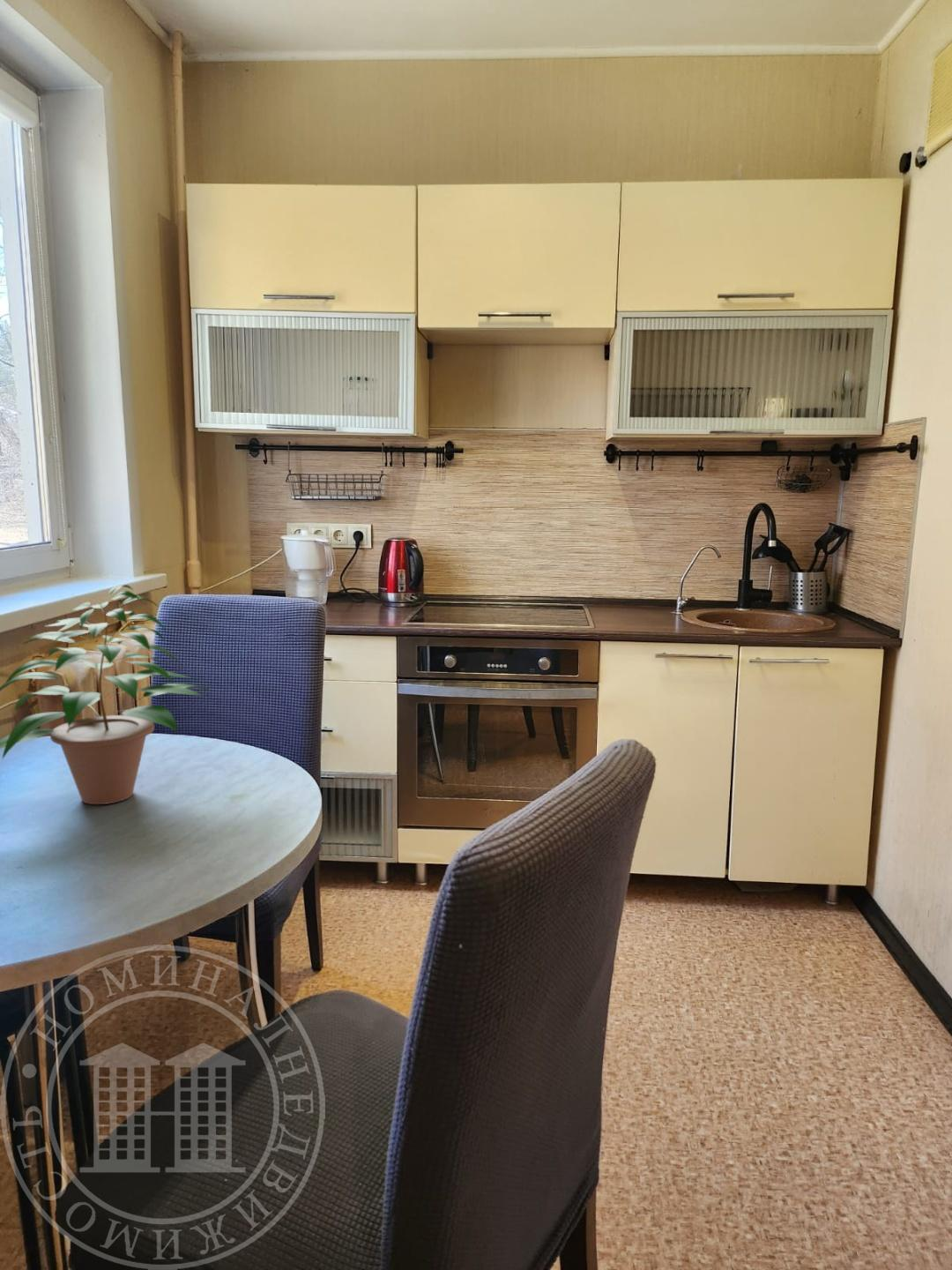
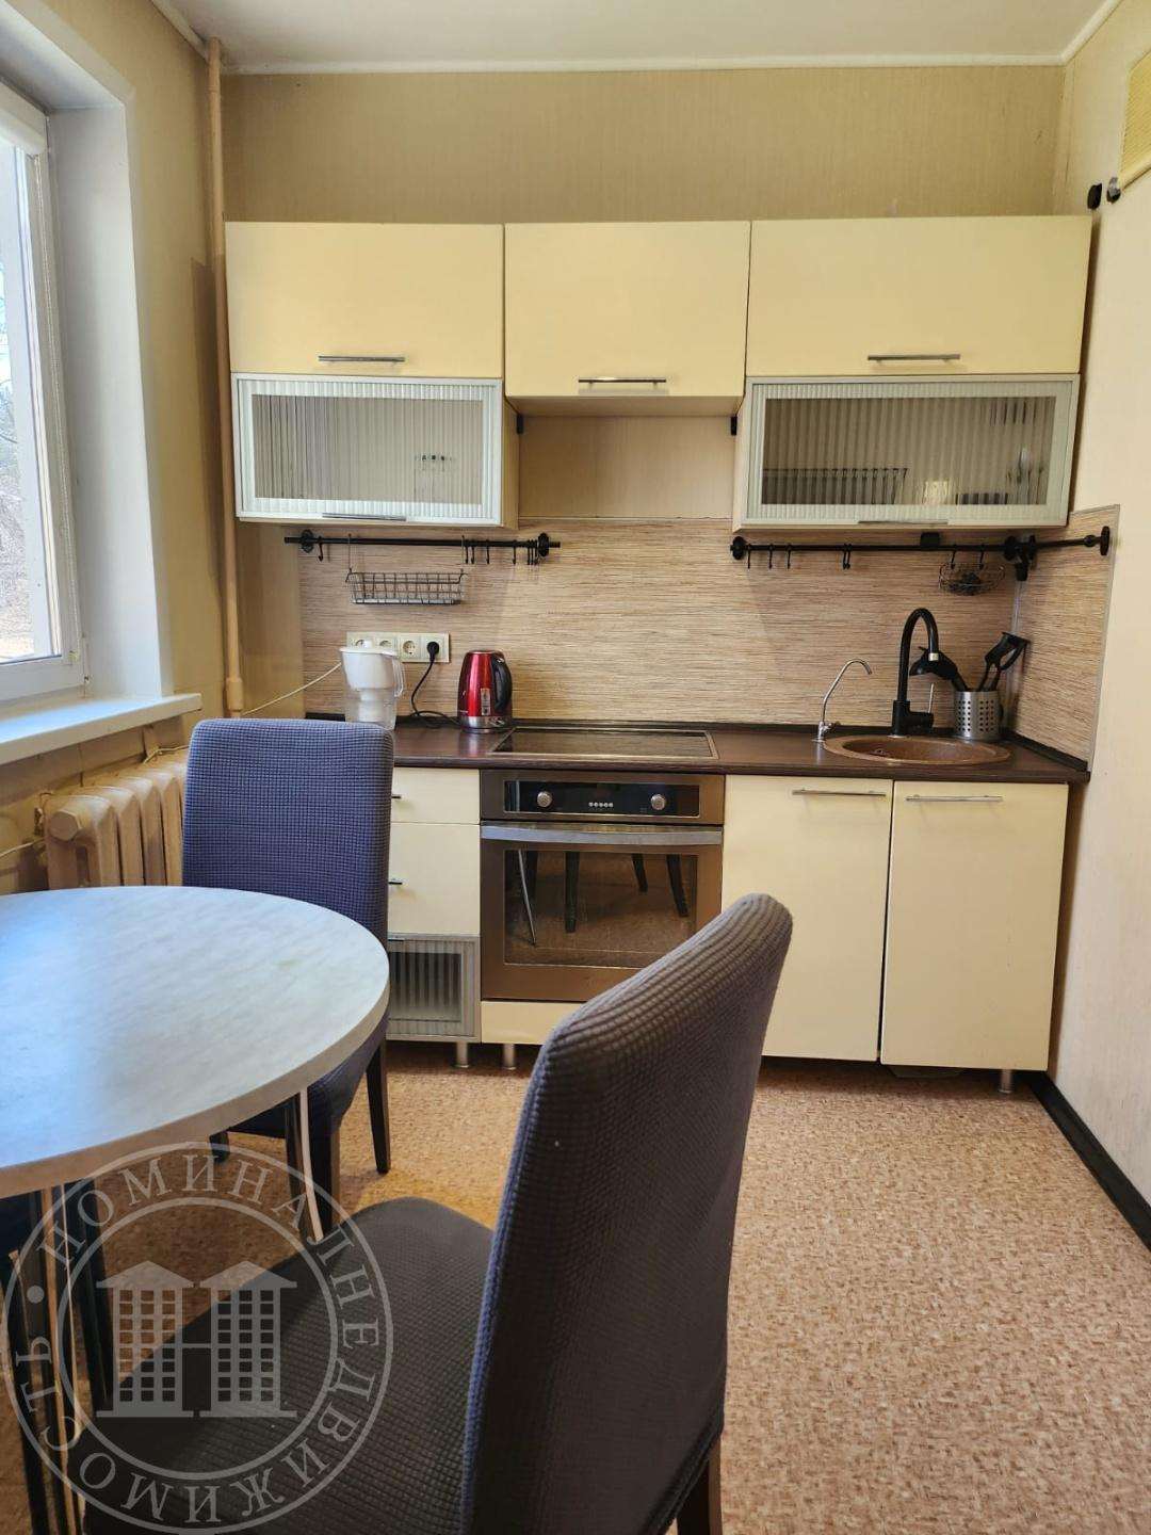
- potted plant (97, 693)
